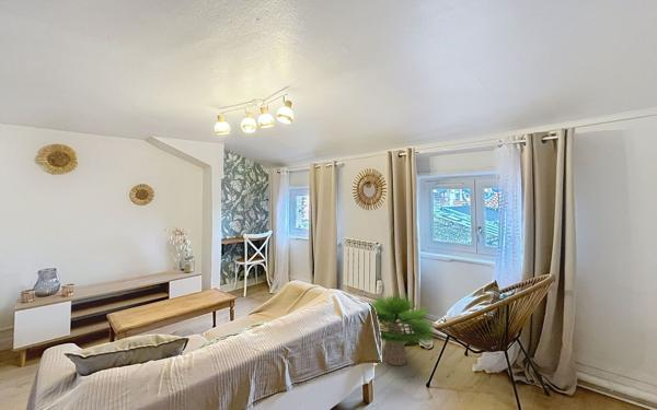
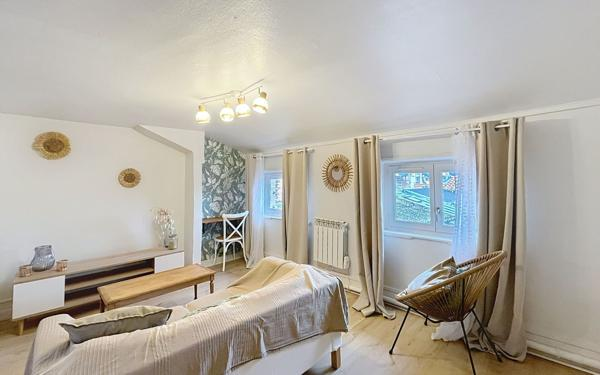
- potted plant (394, 325)
